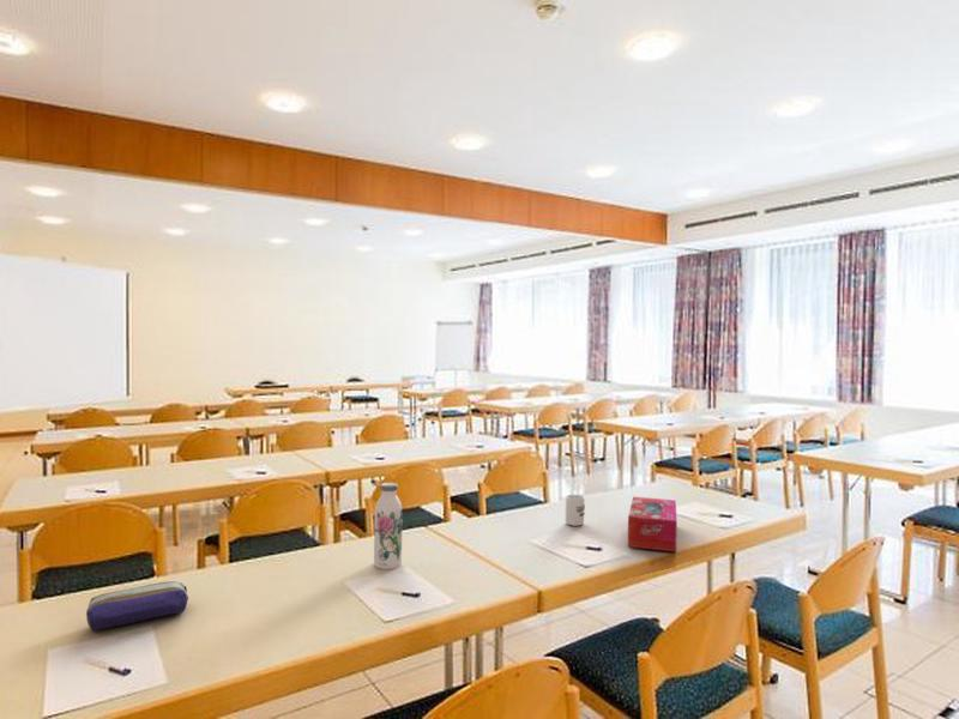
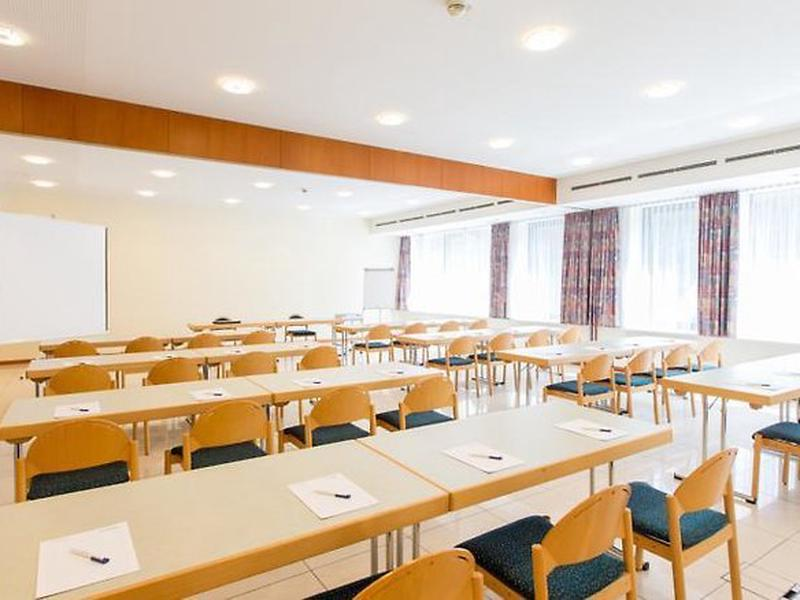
- cup (574, 509)
- pencil case (139, 604)
- water bottle (388, 524)
- tissue box (652, 521)
